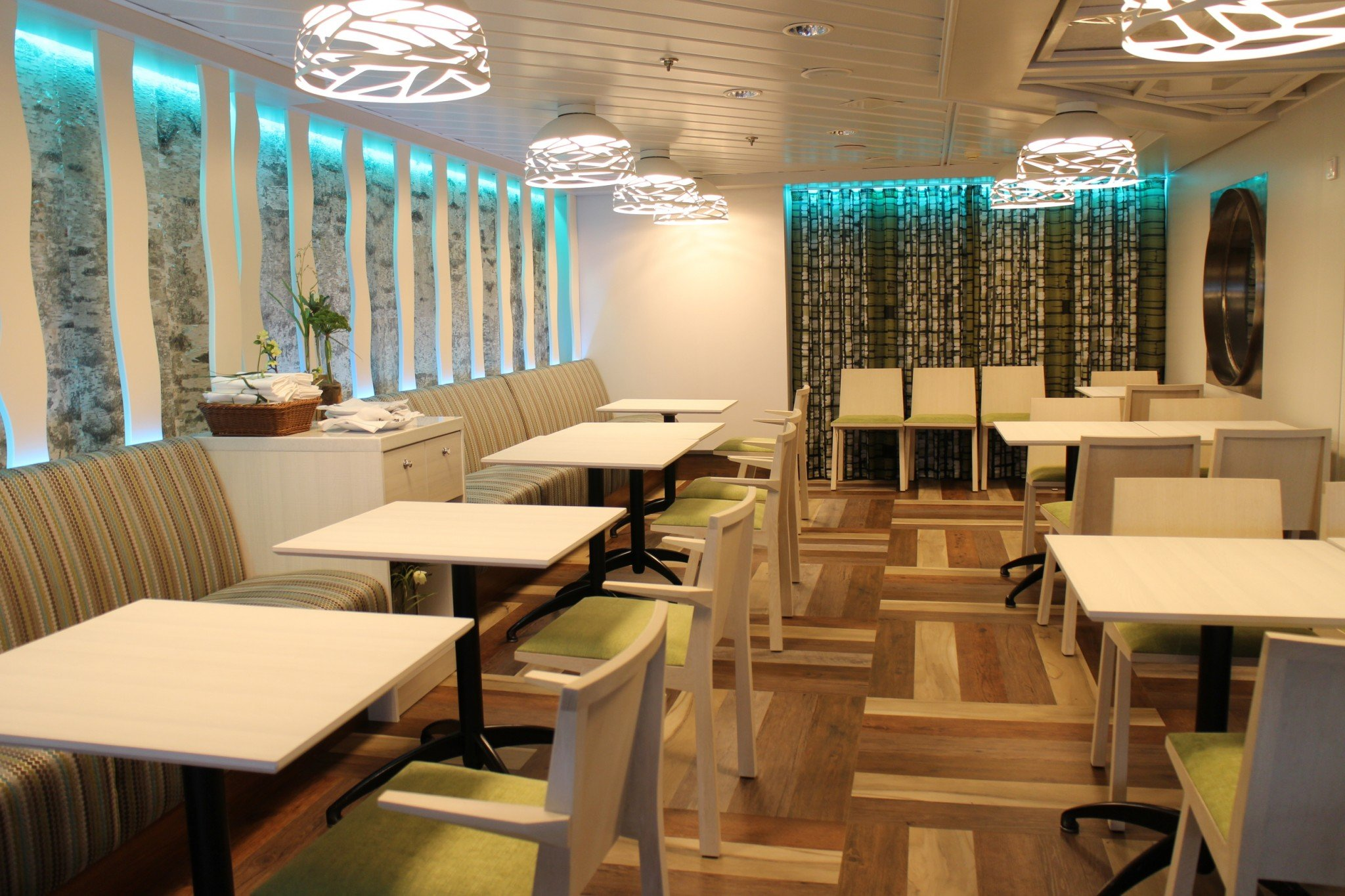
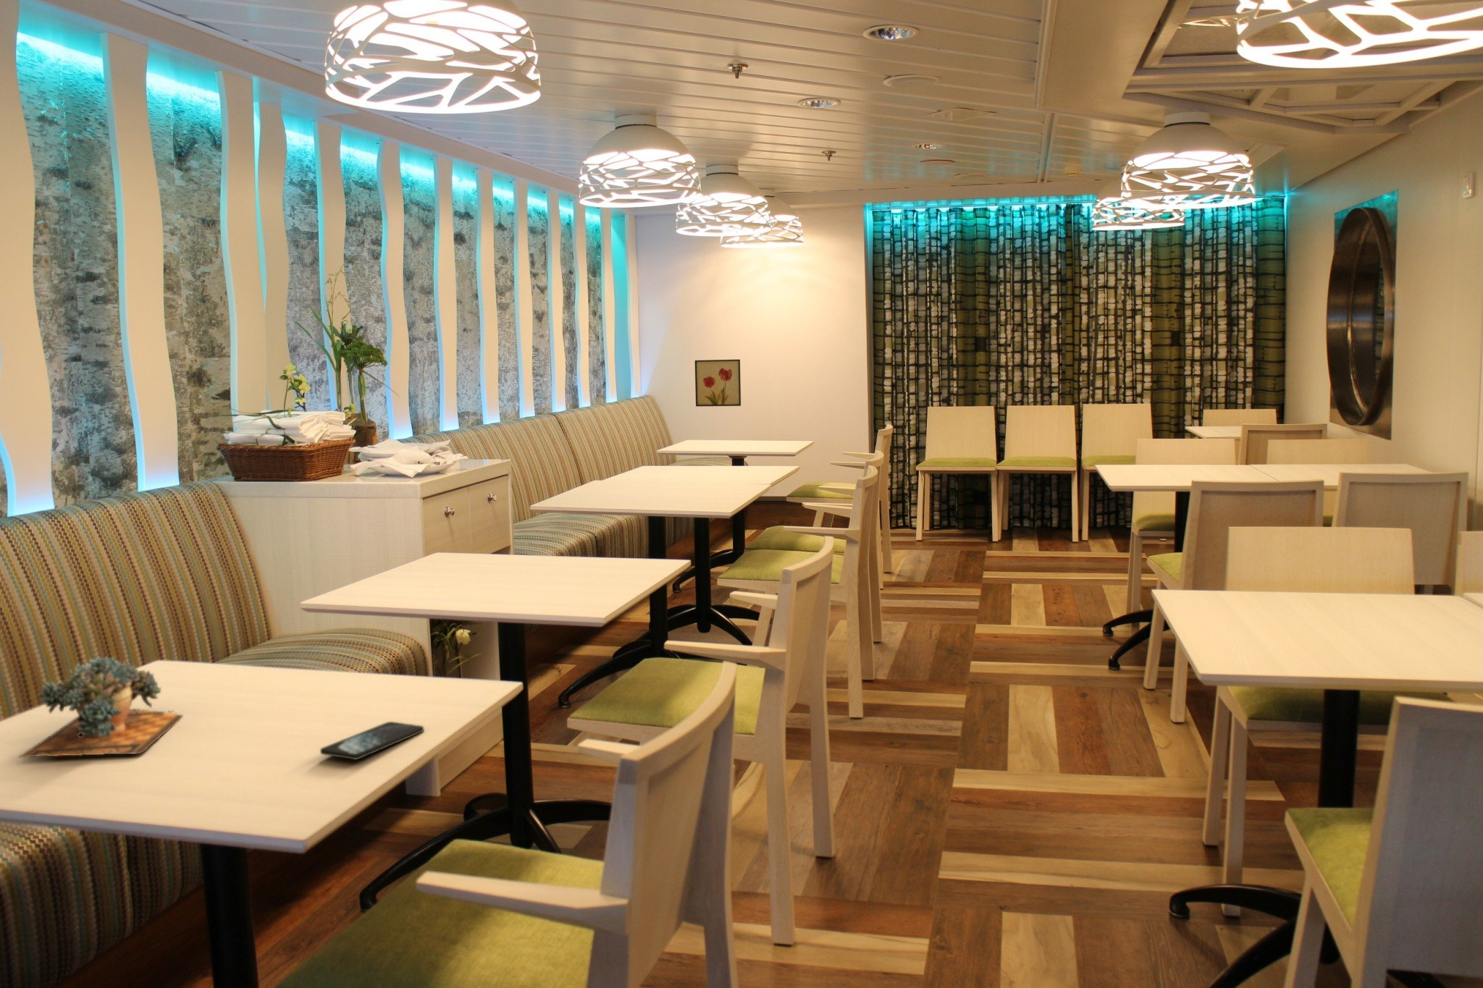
+ succulent plant (112, 694)
+ wall art (718, 383)
+ smartphone (374, 740)
